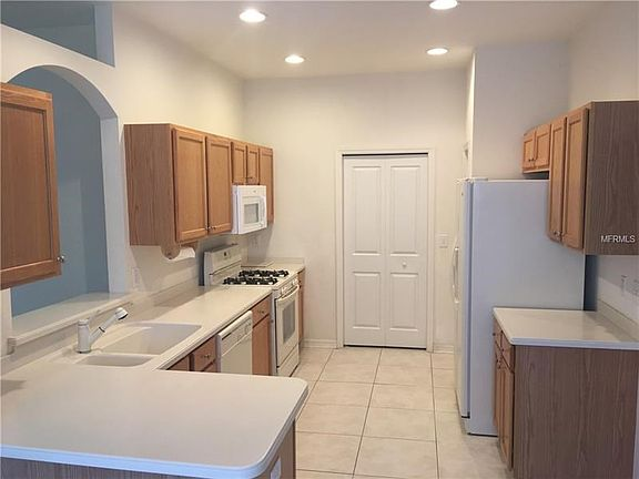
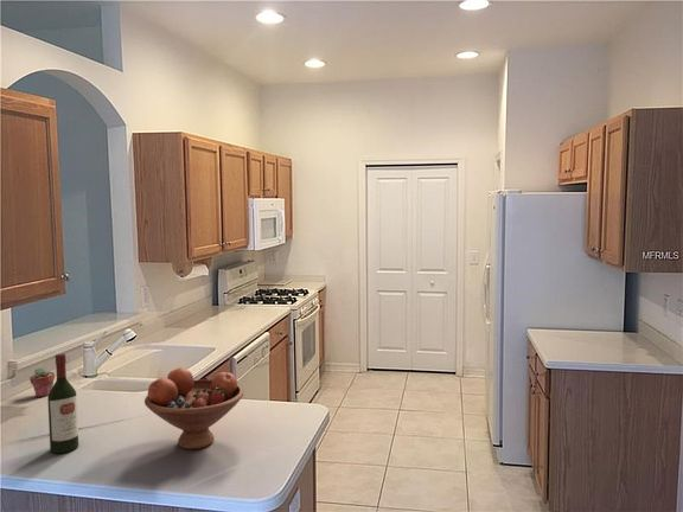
+ potted succulent (42, 380)
+ wine bottle (62, 402)
+ fruit bowl (194, 409)
